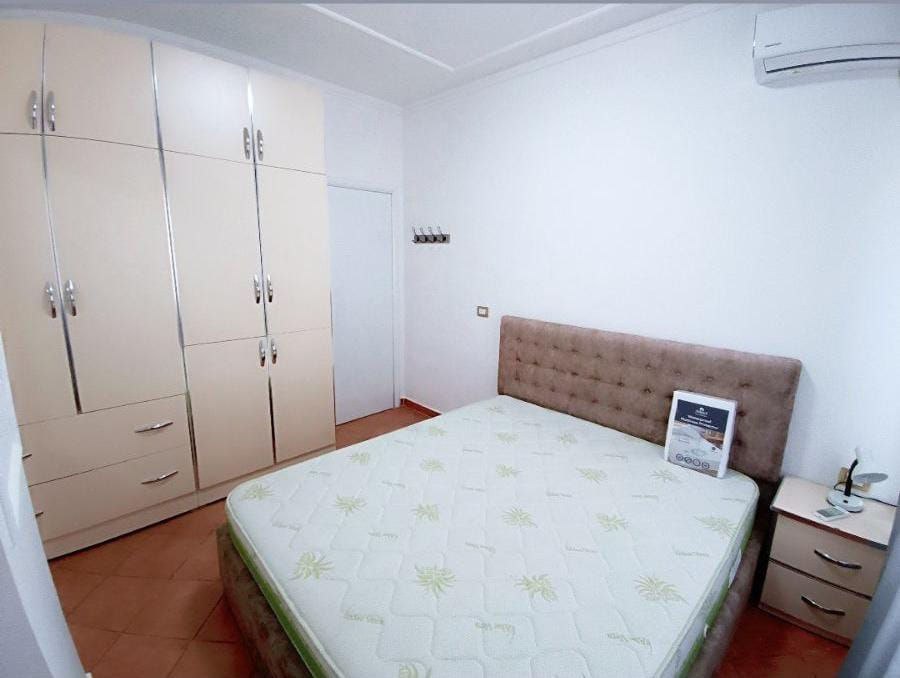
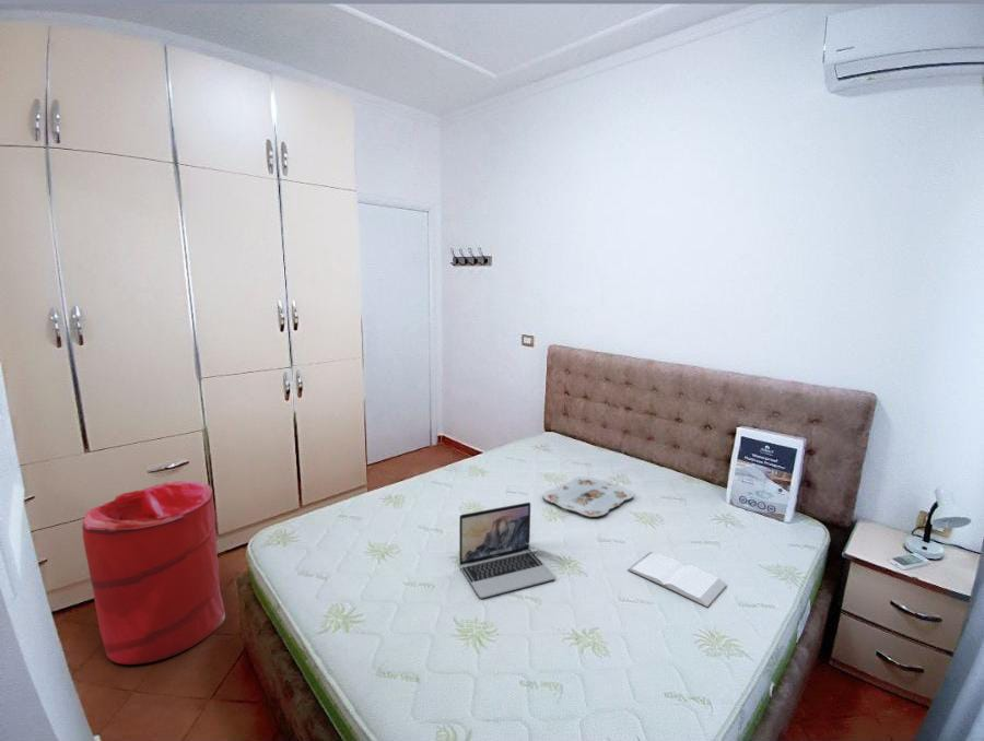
+ laptop (506, 546)
+ laundry hamper (157, 563)
+ book (676, 575)
+ serving tray (588, 495)
